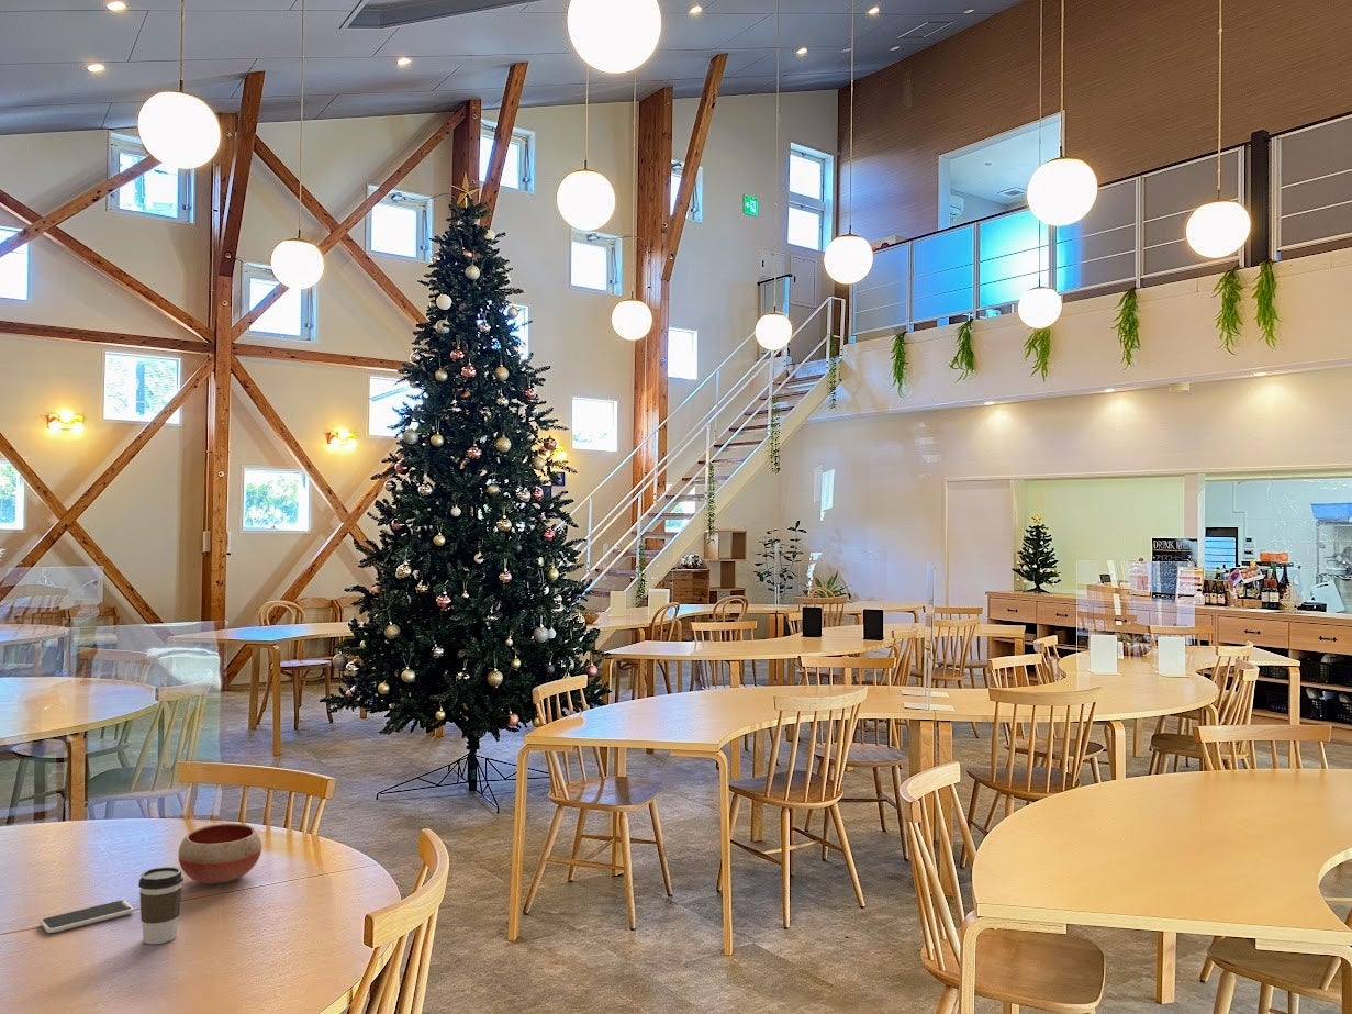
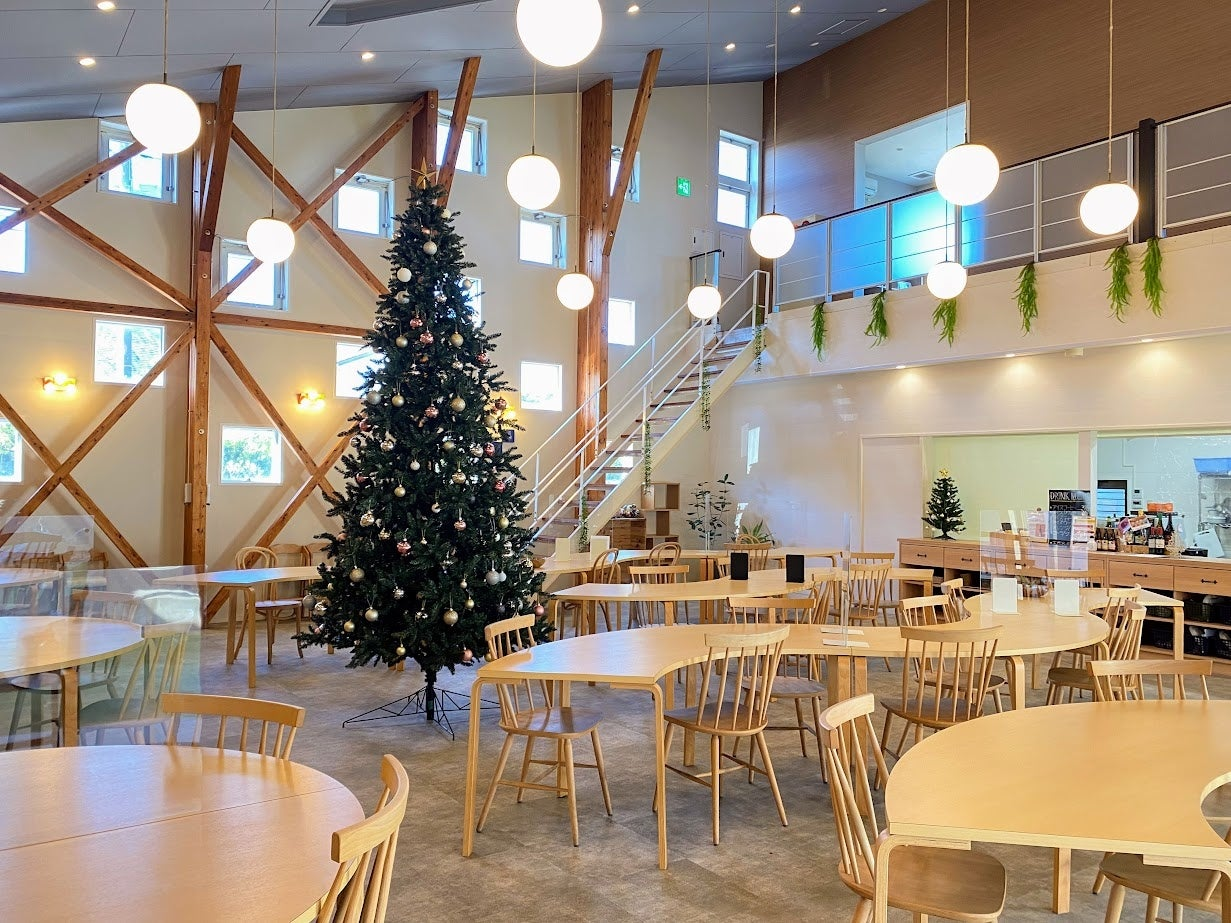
- bowl (220, 855)
- smartphone (87, 915)
- coffee cup (160, 905)
